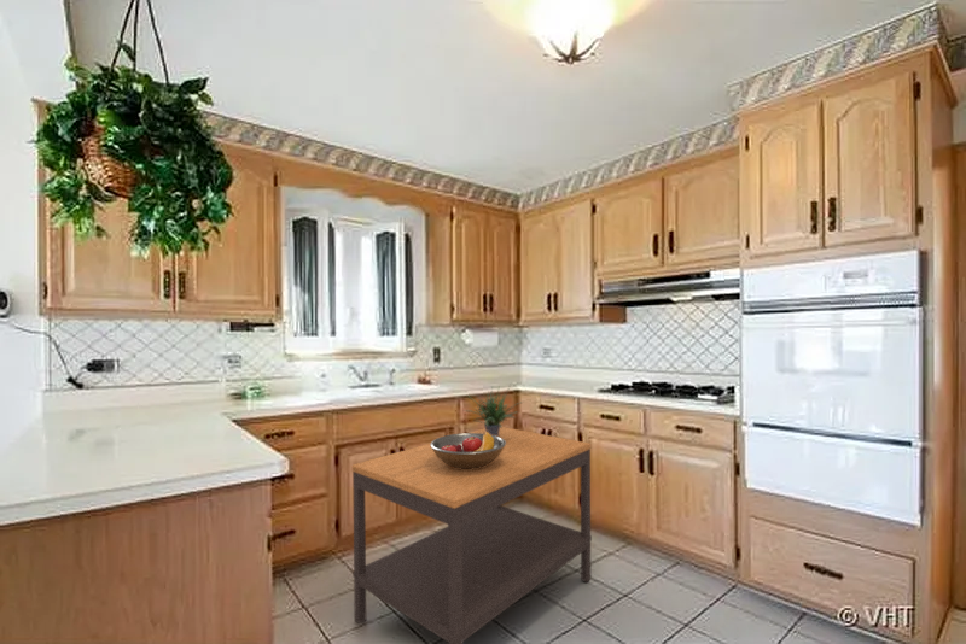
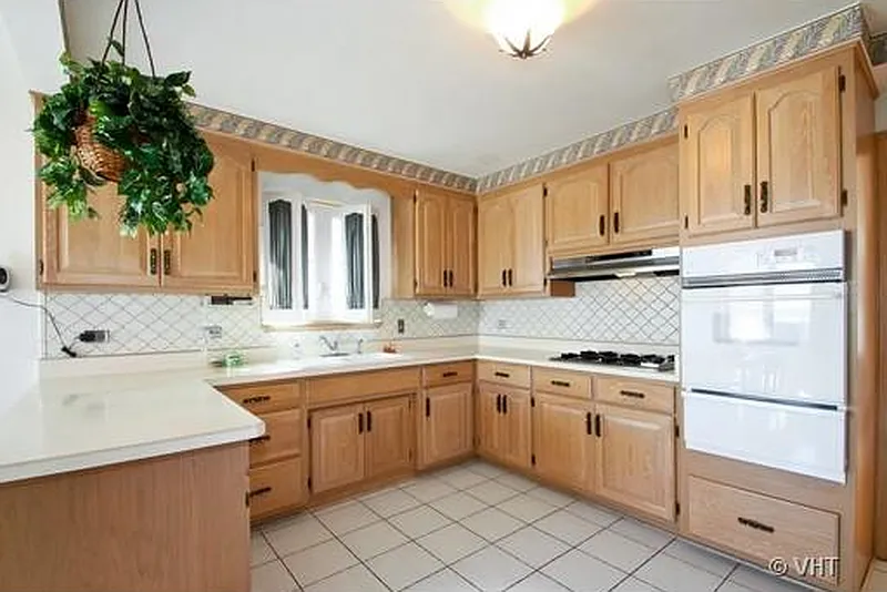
- side table (481, 526)
- potted plant (491, 409)
- fruit bowl (467, 449)
